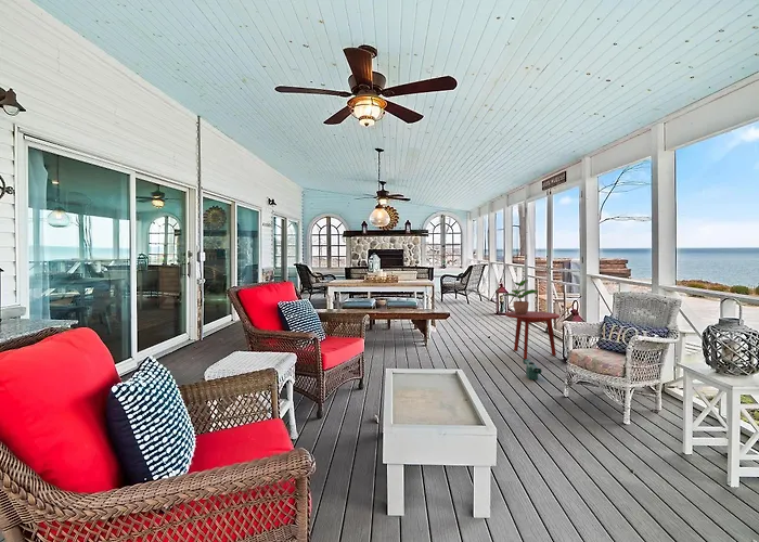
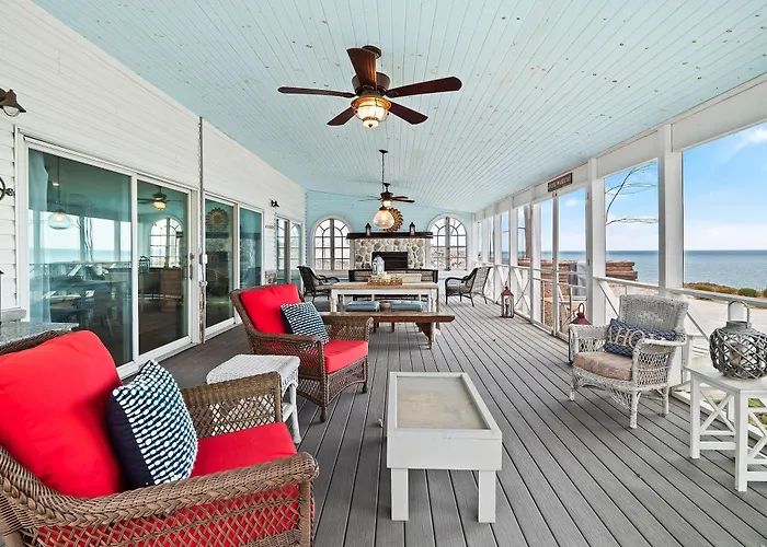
- potted plant (520, 296)
- watering can (531, 370)
- side table (527, 334)
